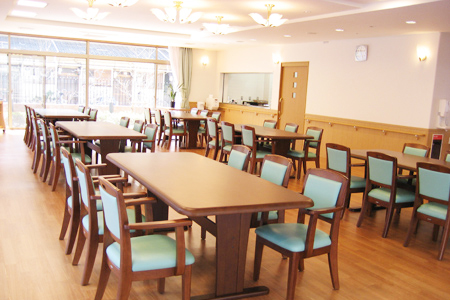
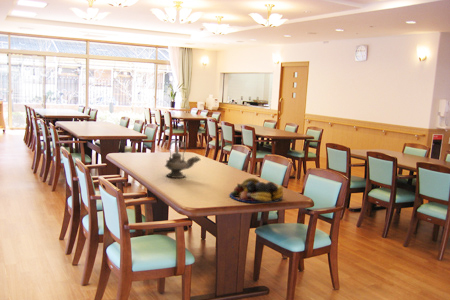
+ fruit bowl (256, 187)
+ teapot (183, 158)
